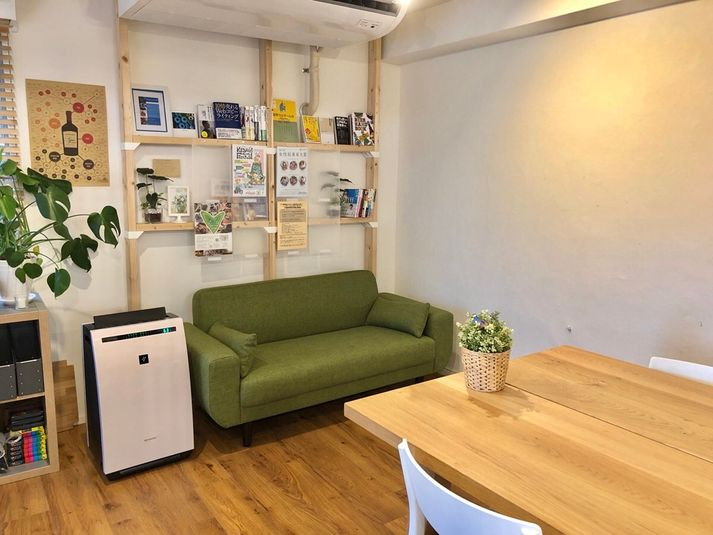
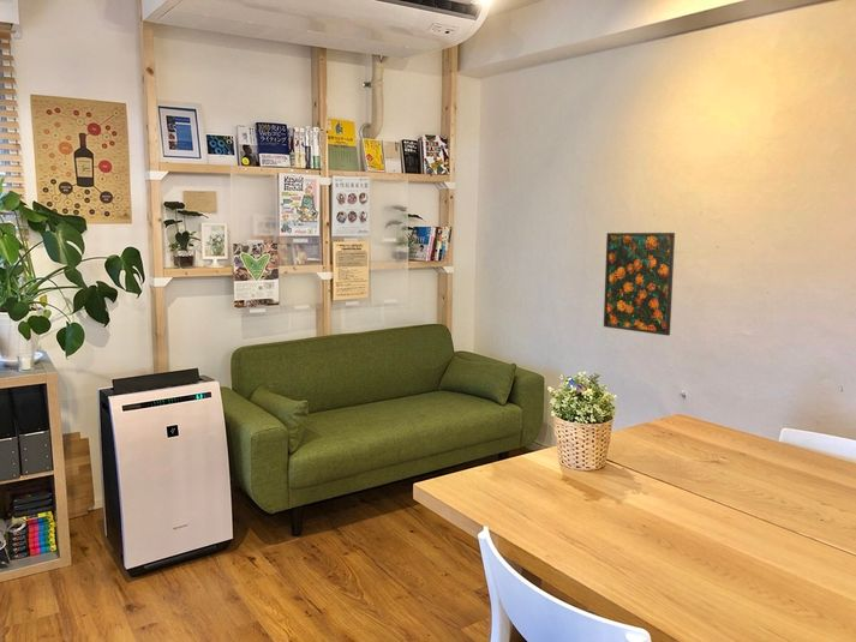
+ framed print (636, 282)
